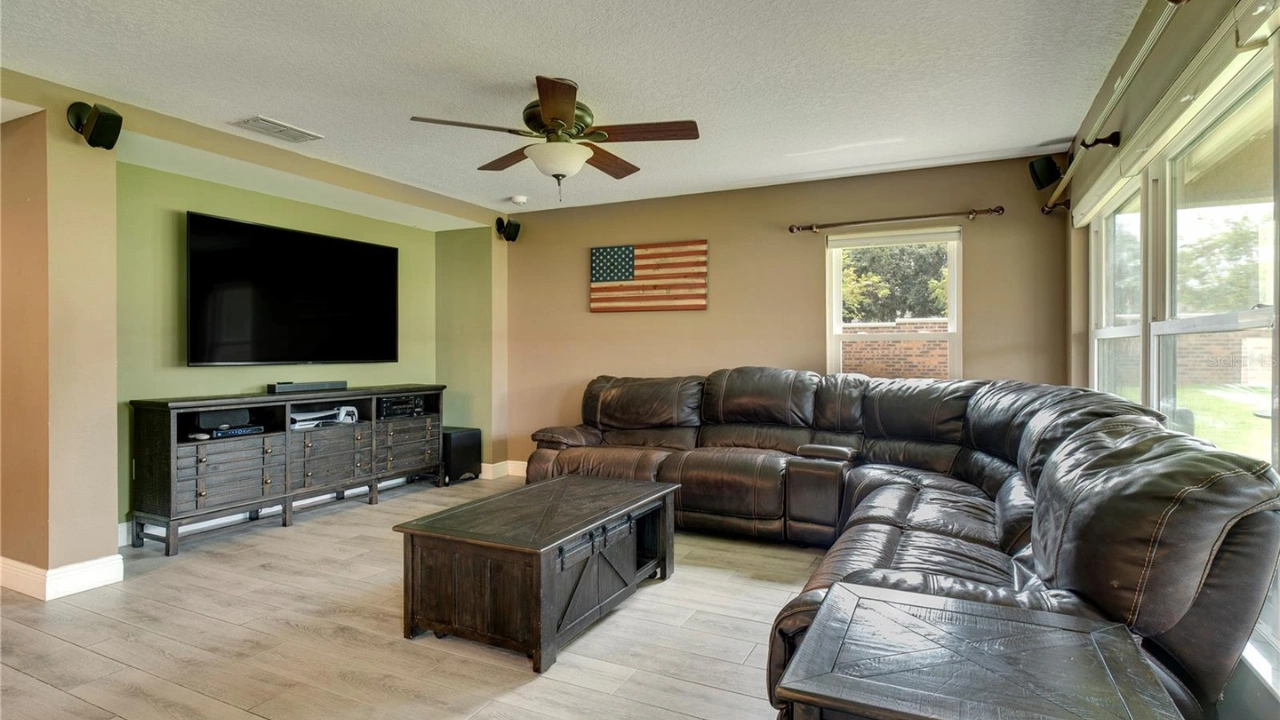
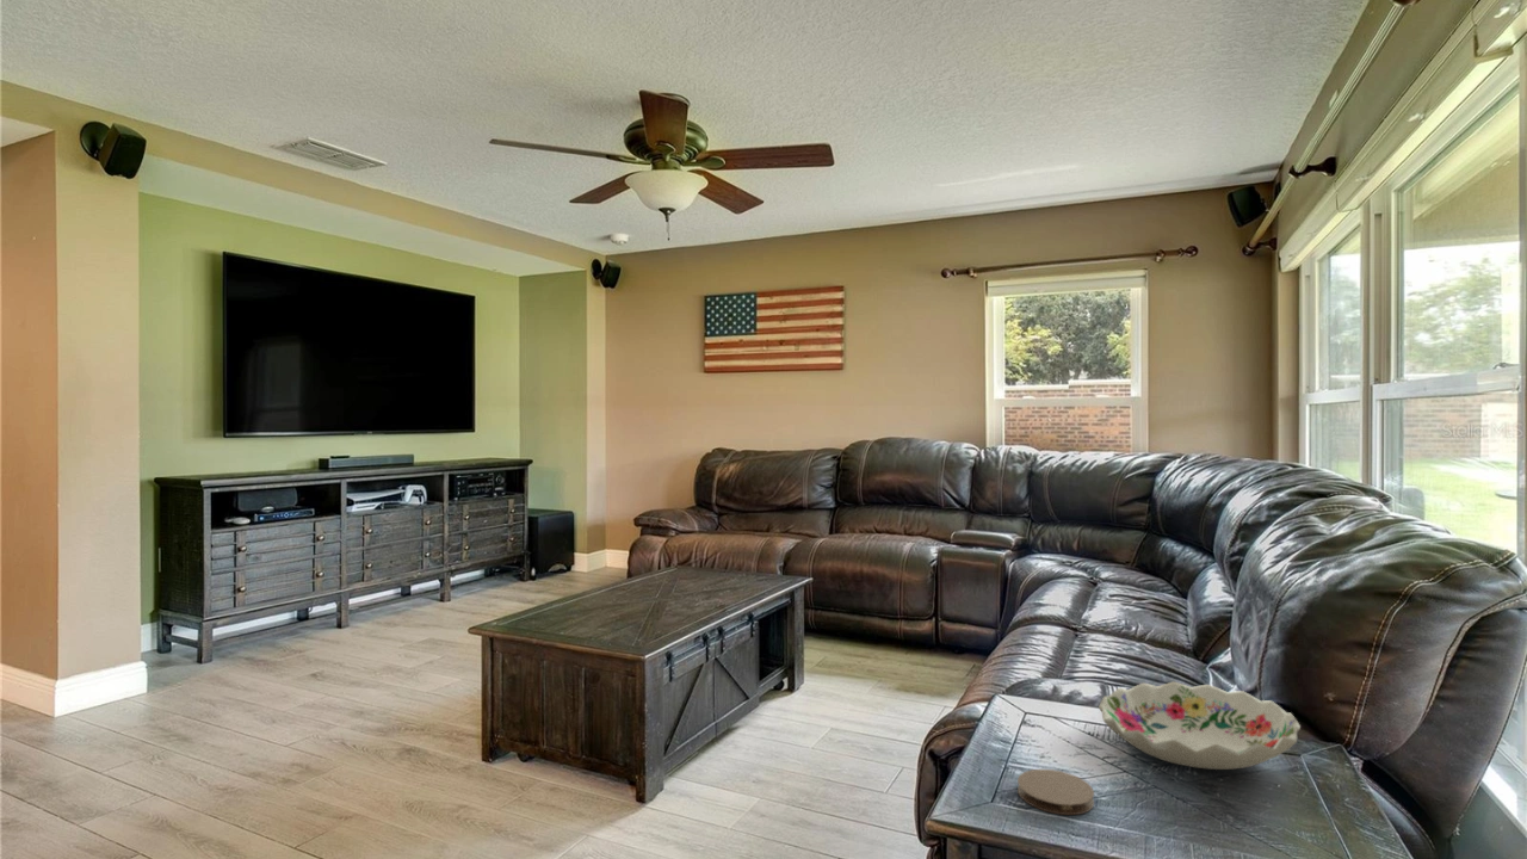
+ decorative bowl (1193, 727)
+ coaster (1055, 790)
